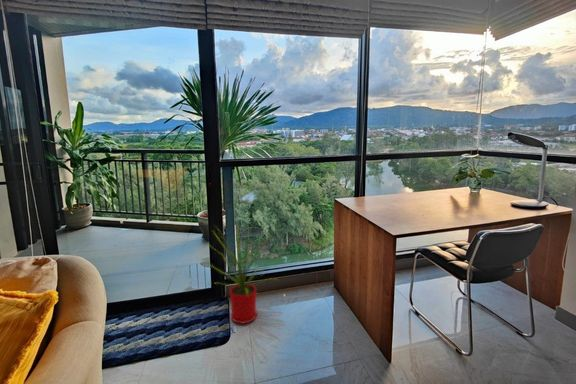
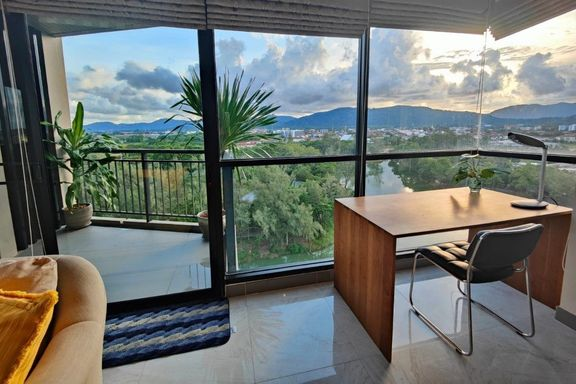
- house plant (241, 271)
